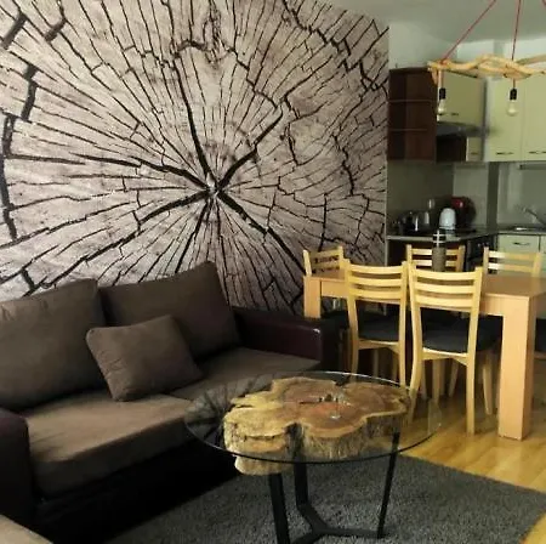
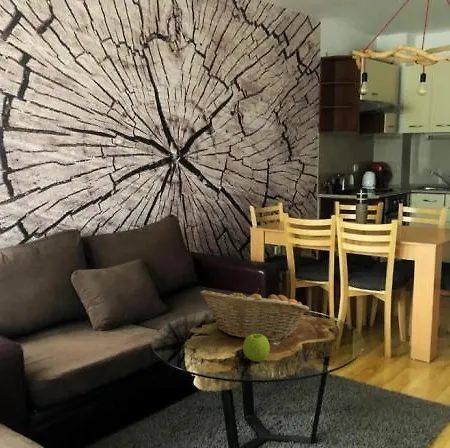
+ fruit basket (253, 308)
+ apple (256, 347)
